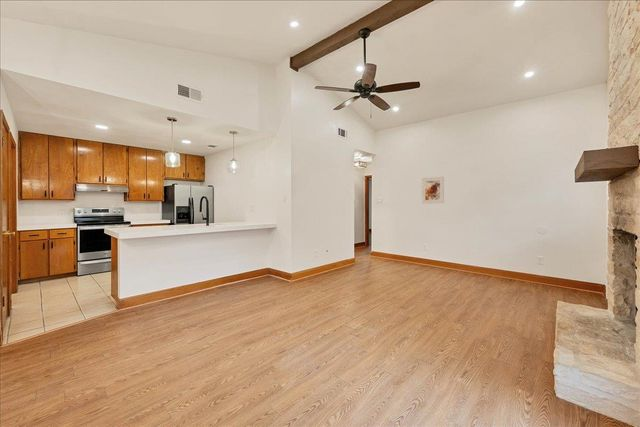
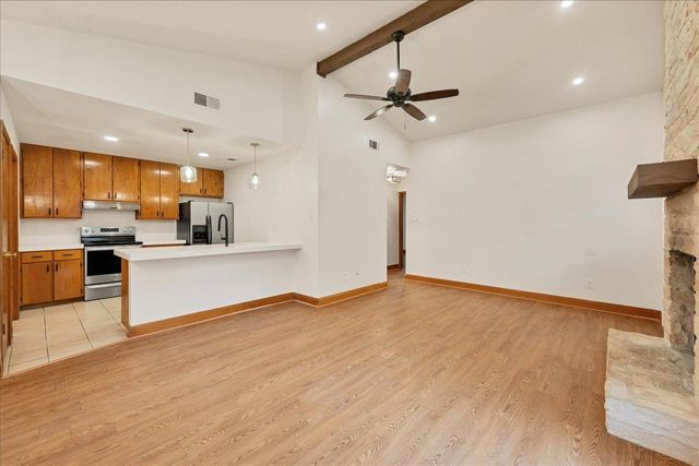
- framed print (432, 190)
